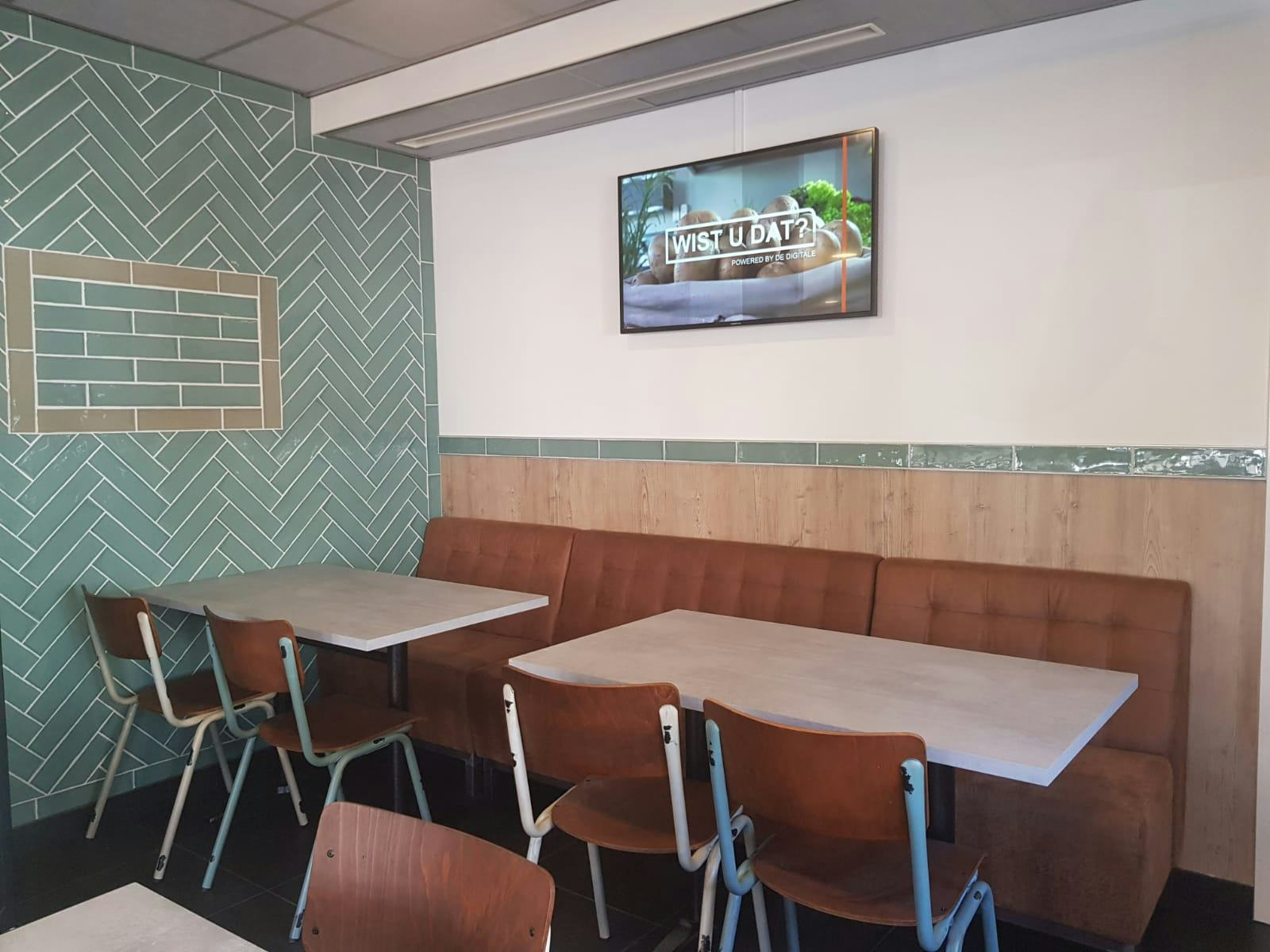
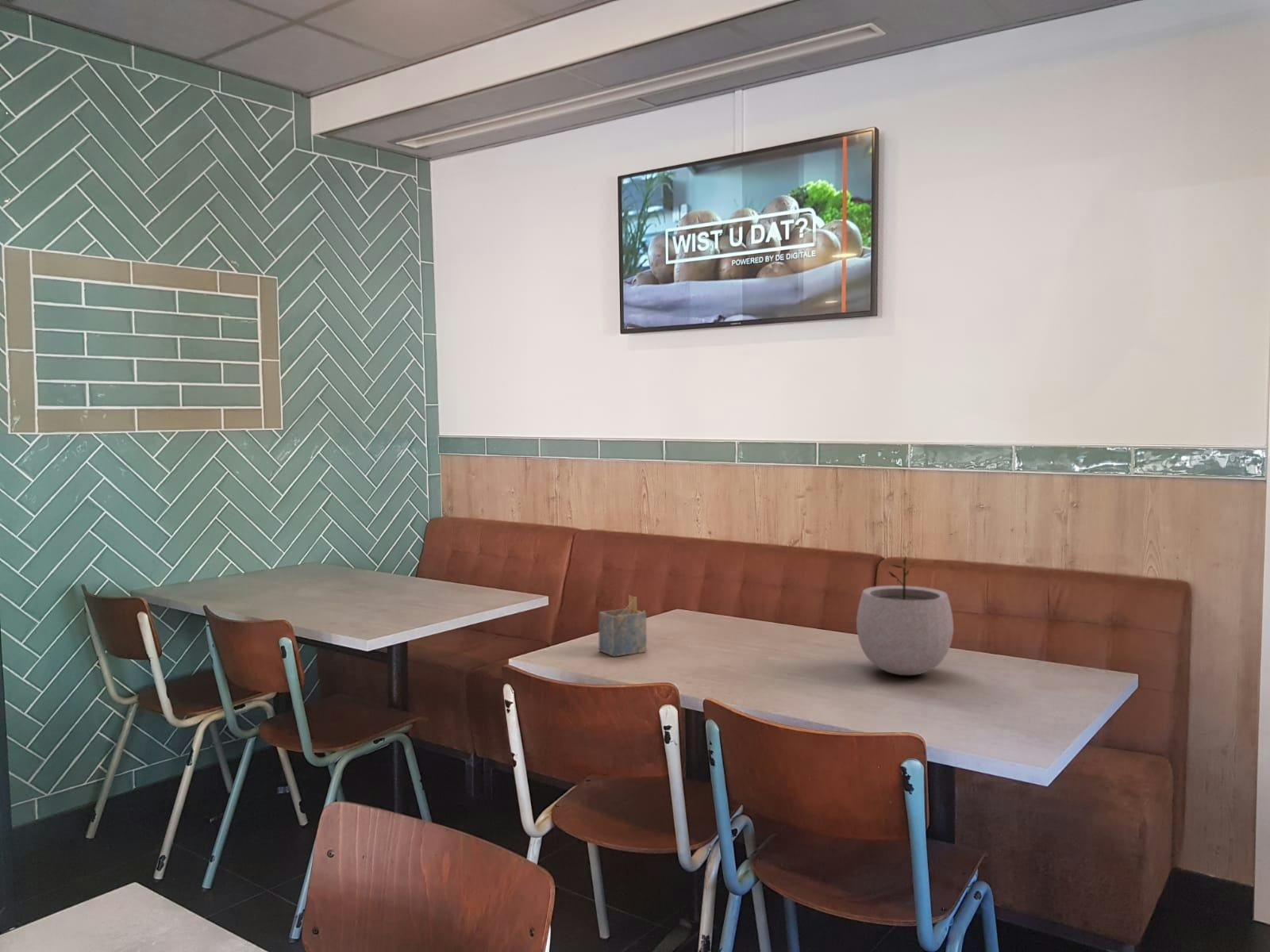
+ napkin holder (622, 624)
+ plant pot (904, 614)
